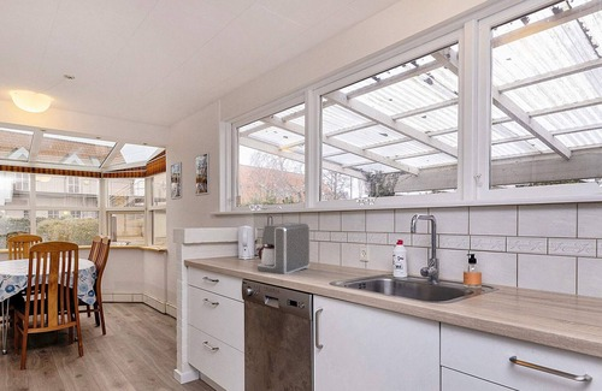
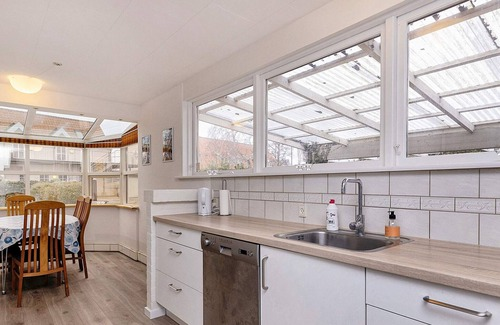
- coffee maker (284, 247)
